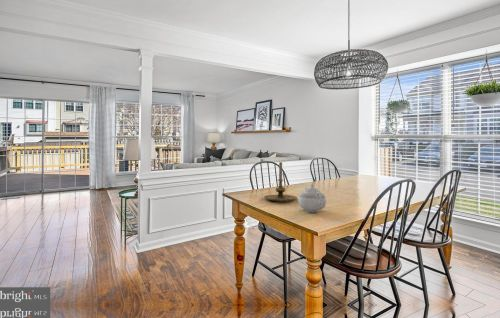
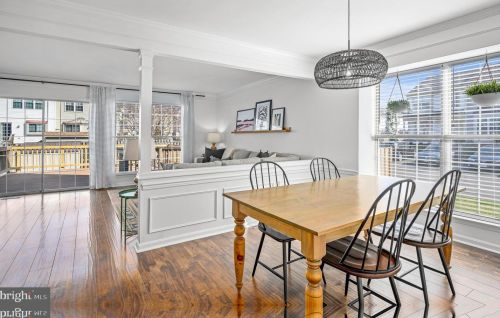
- candle holder (280, 180)
- teapot (312, 197)
